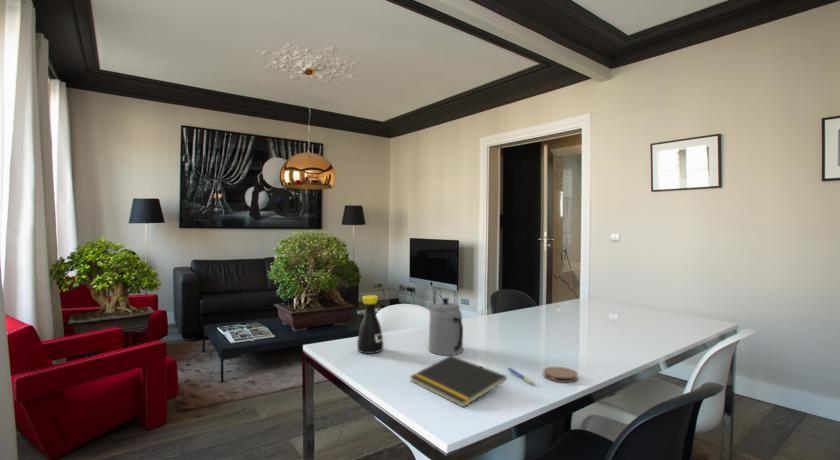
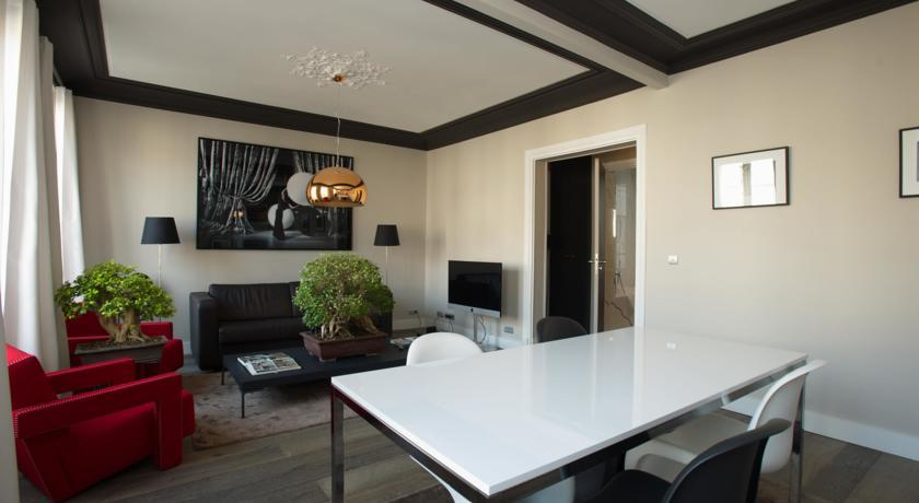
- coaster (560, 374)
- notepad (456, 378)
- pen (521, 376)
- teapot (444, 323)
- bottle (370, 323)
